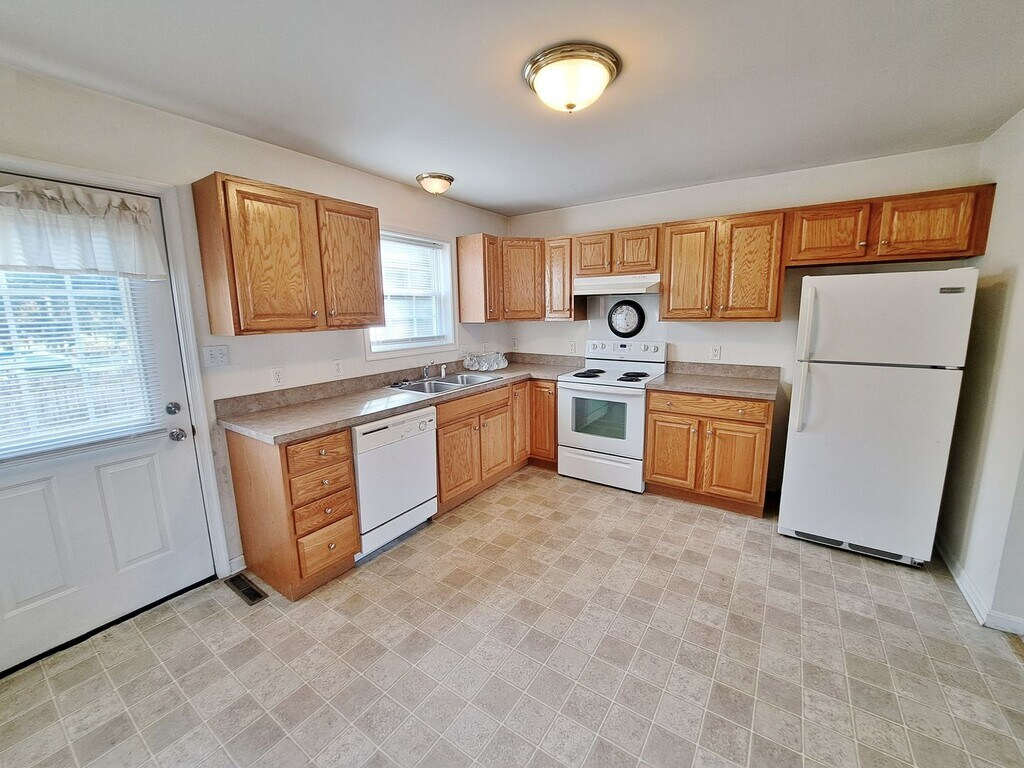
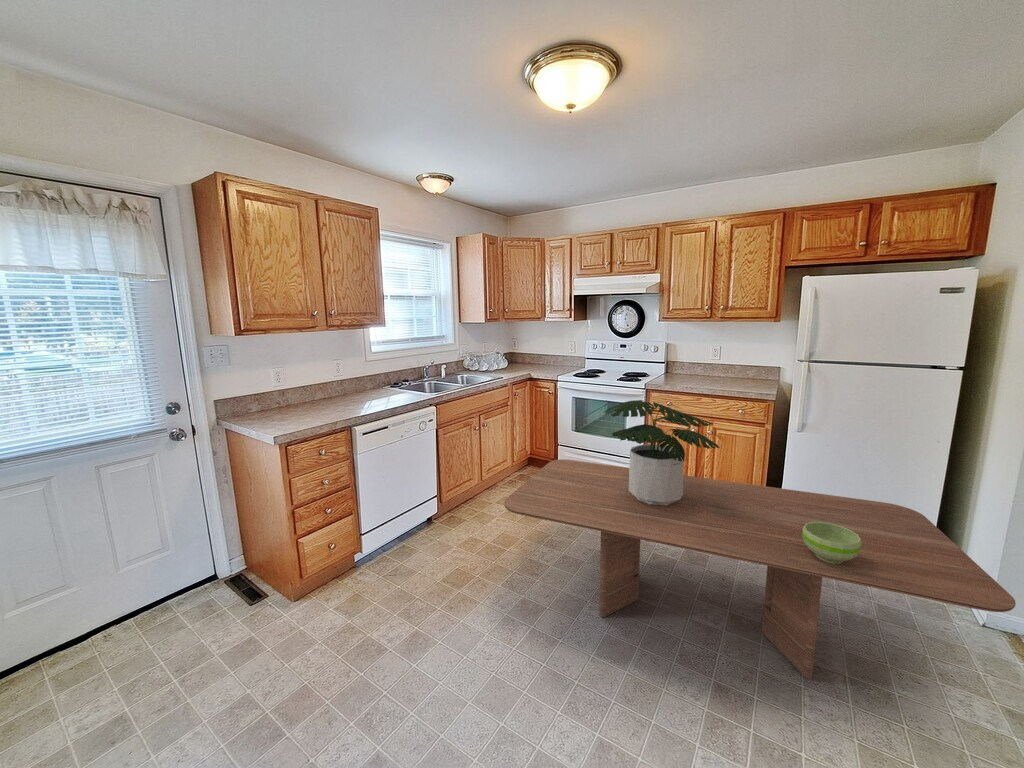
+ potted plant (659, 448)
+ bowl (830, 544)
+ dining table (703, 552)
